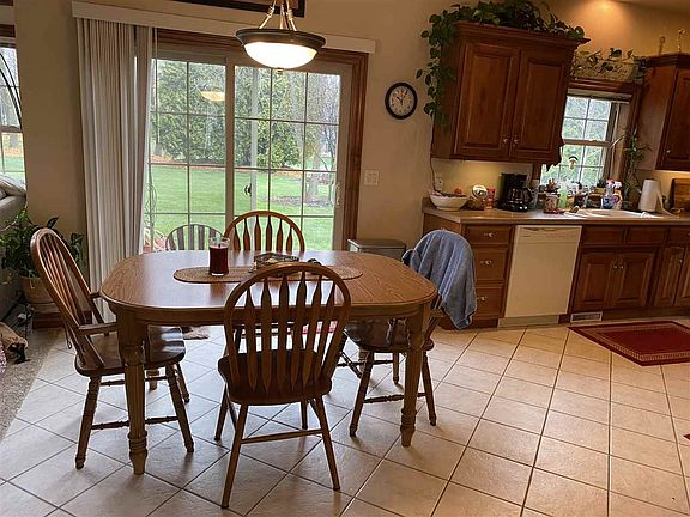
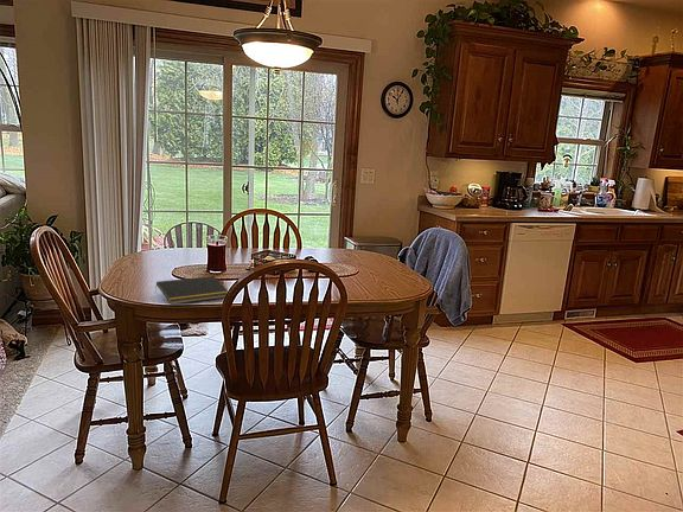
+ notepad (193, 289)
